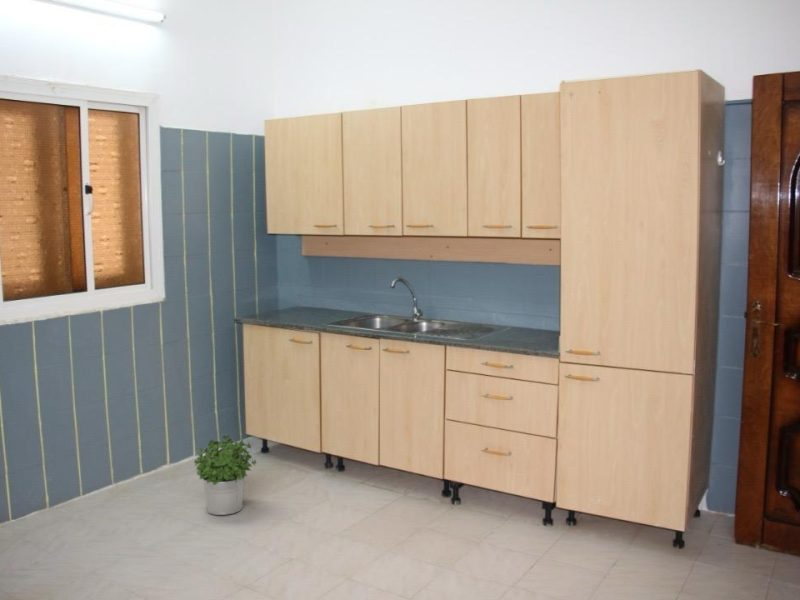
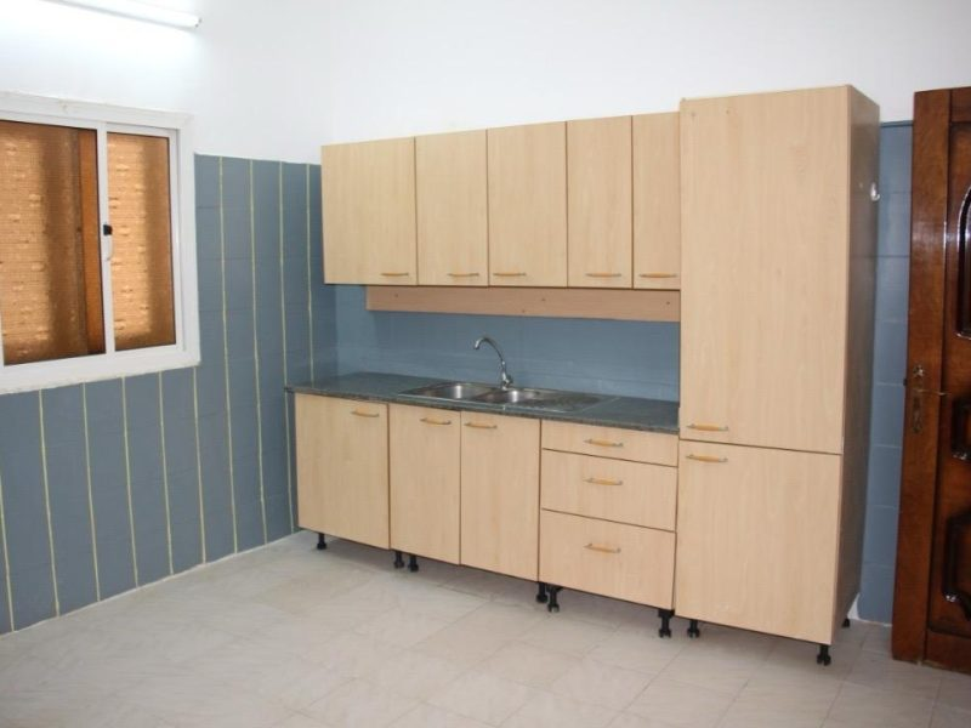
- potted plant (224, 472)
